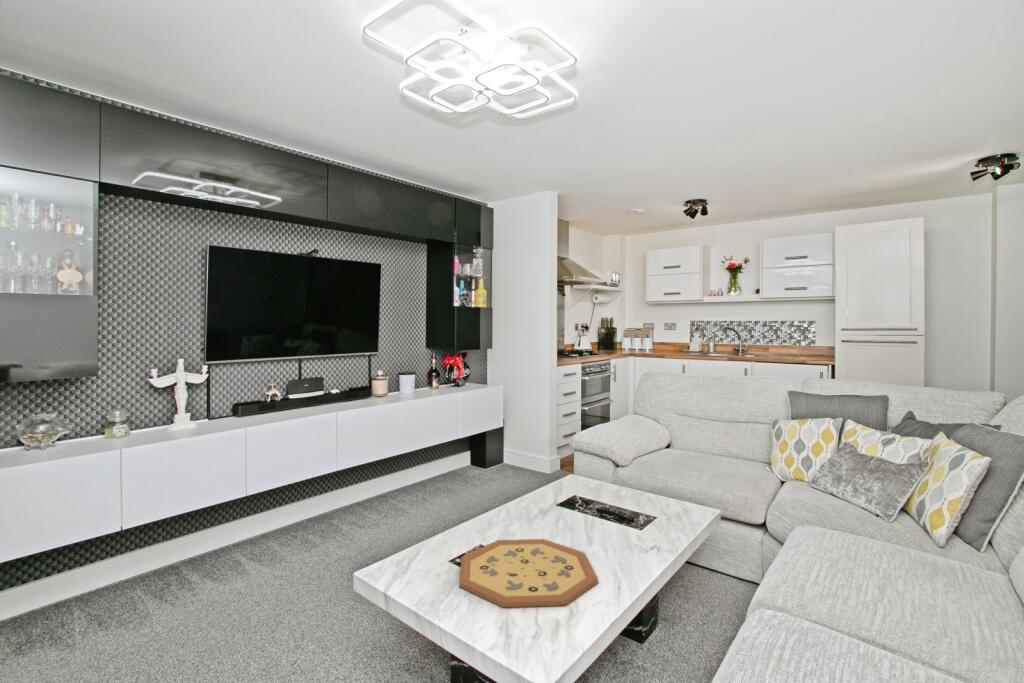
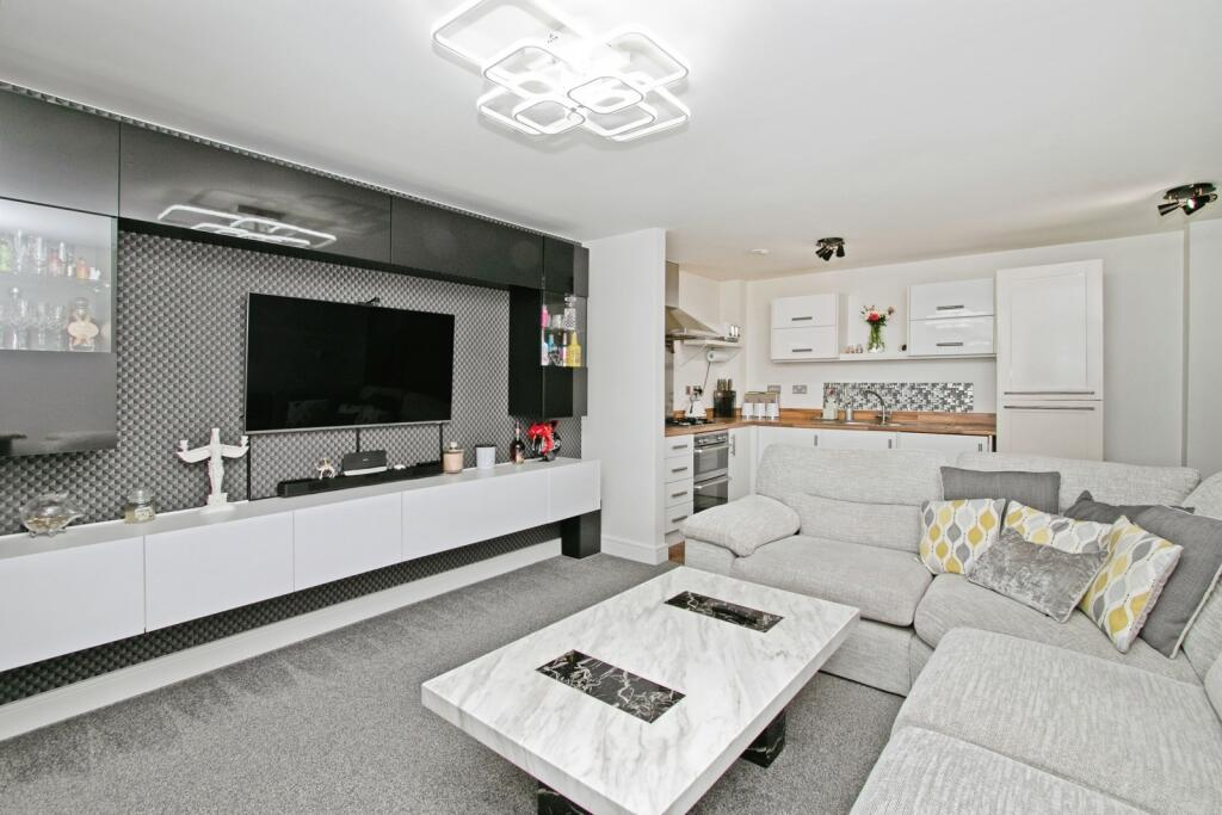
- decorative tray (526, 567)
